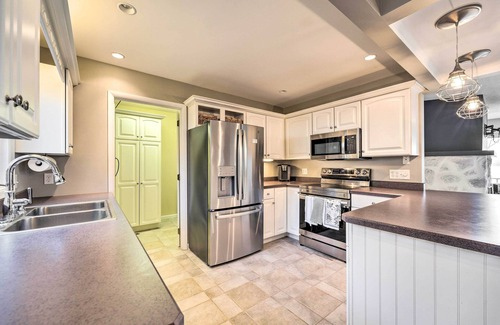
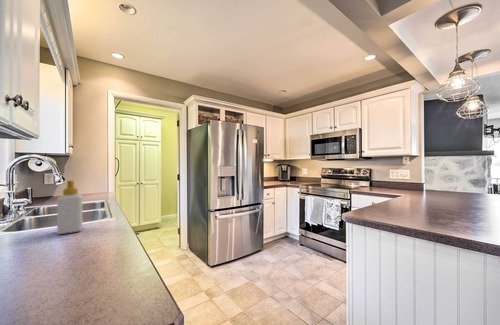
+ soap bottle (70, 205)
